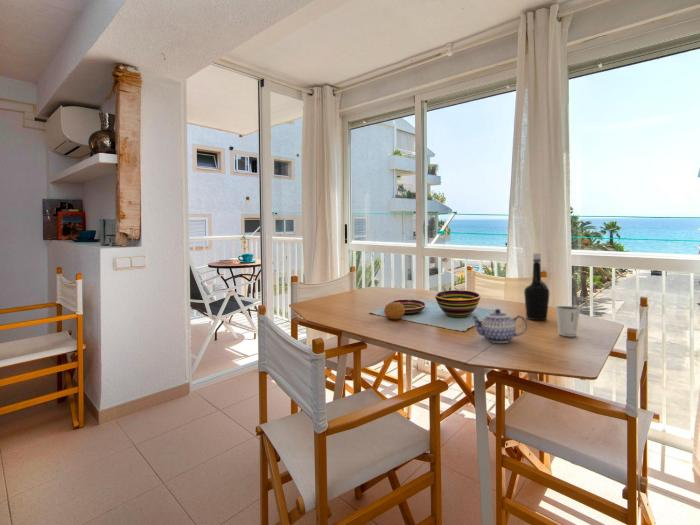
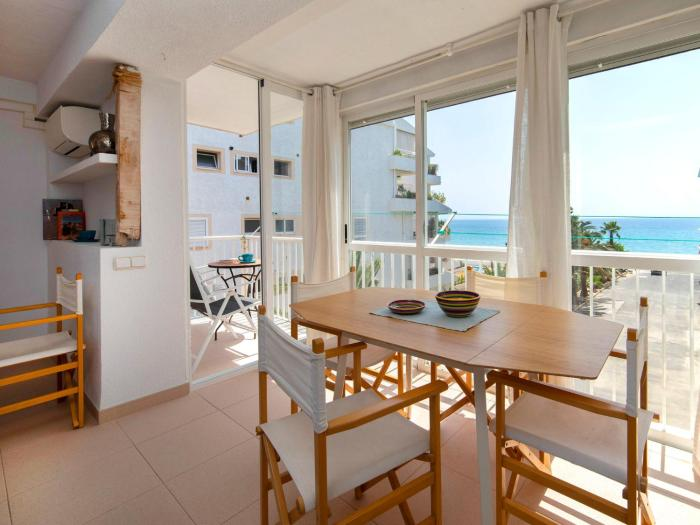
- bottle (536, 286)
- teapot (498, 324)
- dixie cup (567, 321)
- fruit (394, 310)
